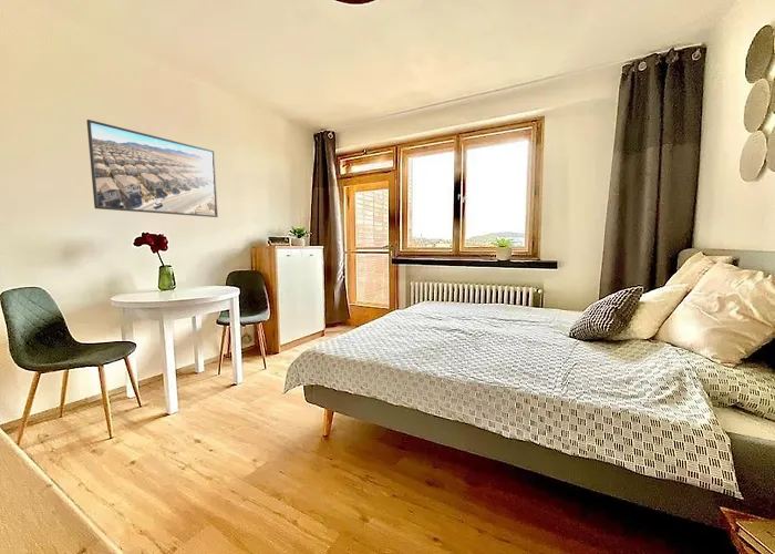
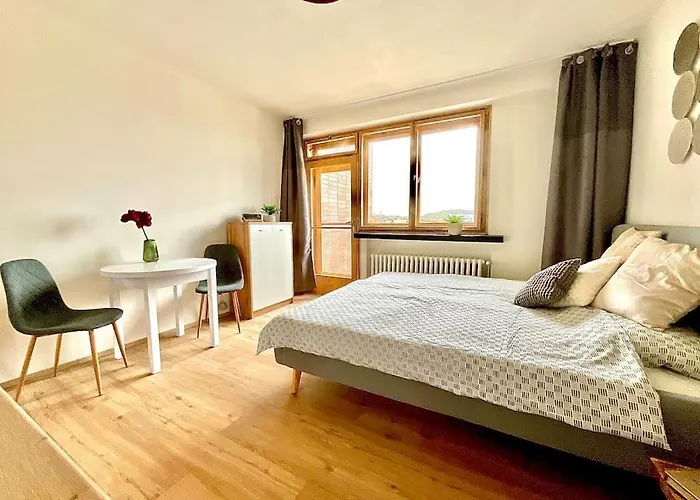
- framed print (162, 175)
